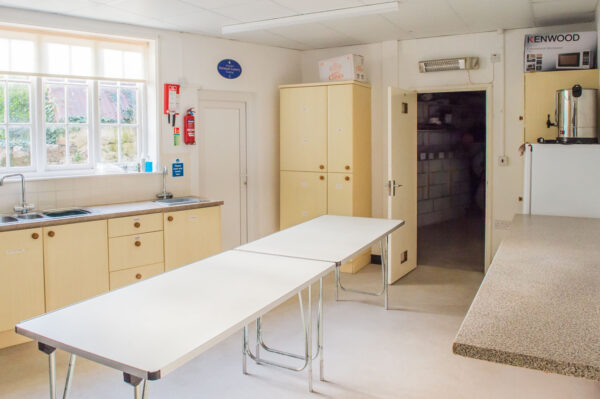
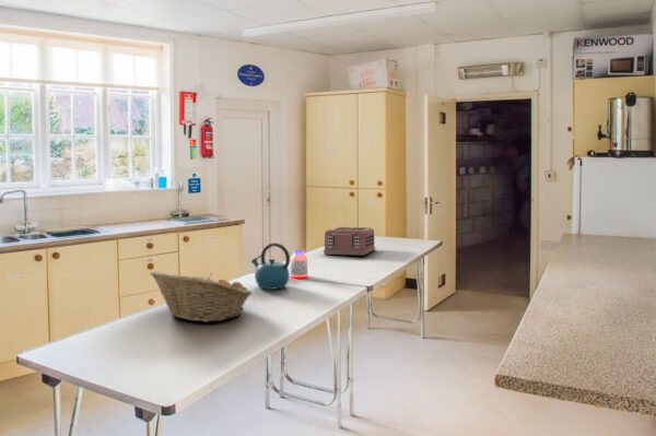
+ fruit basket (201, 292)
+ toaster (349, 240)
+ jar (298, 263)
+ kettle (270, 264)
